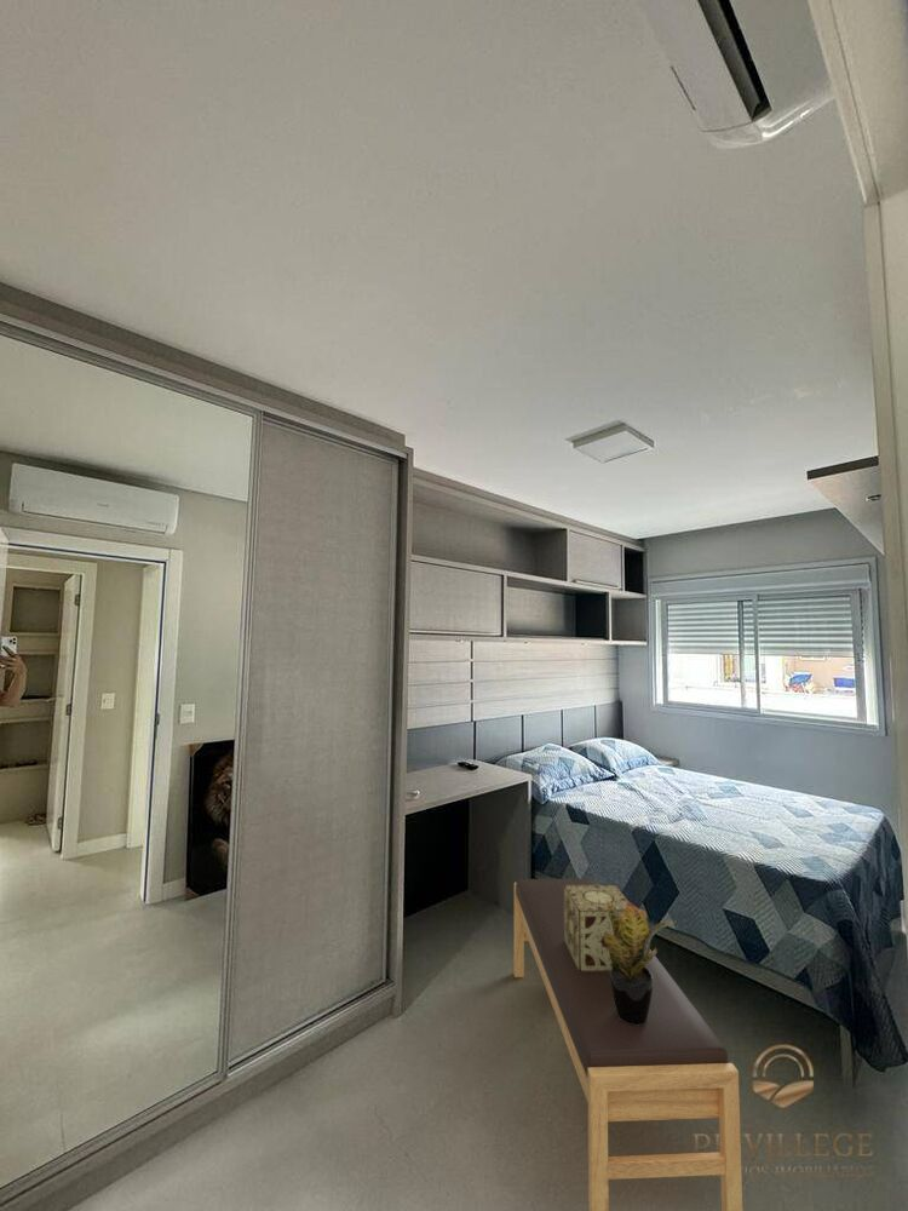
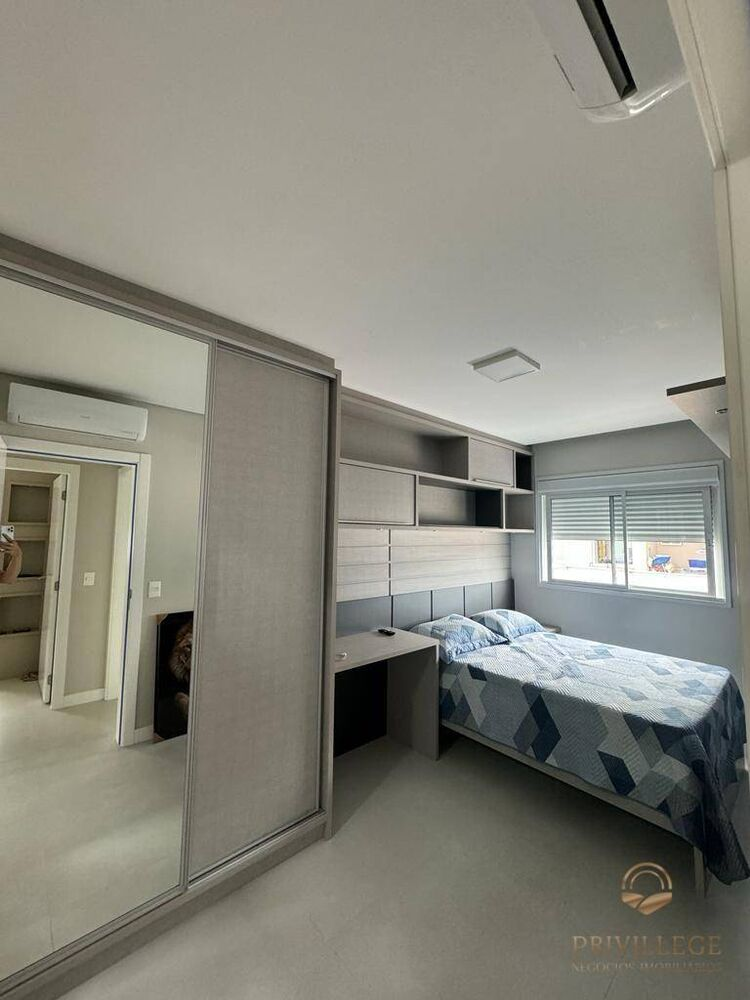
- decorative box (598, 925)
- bench (594, 1006)
- potted plant (631, 952)
